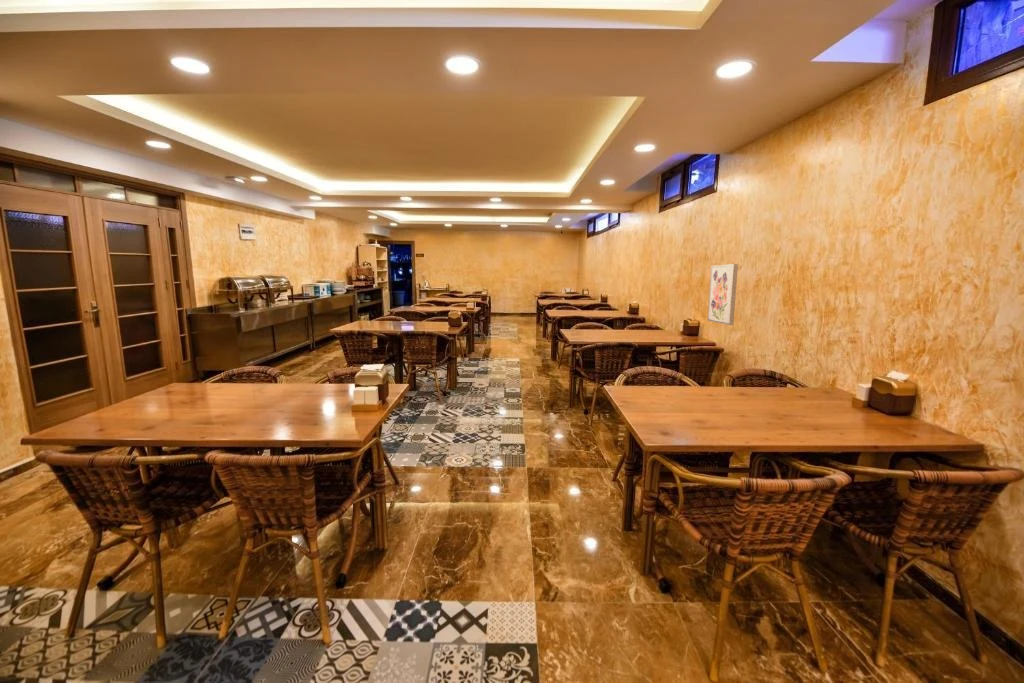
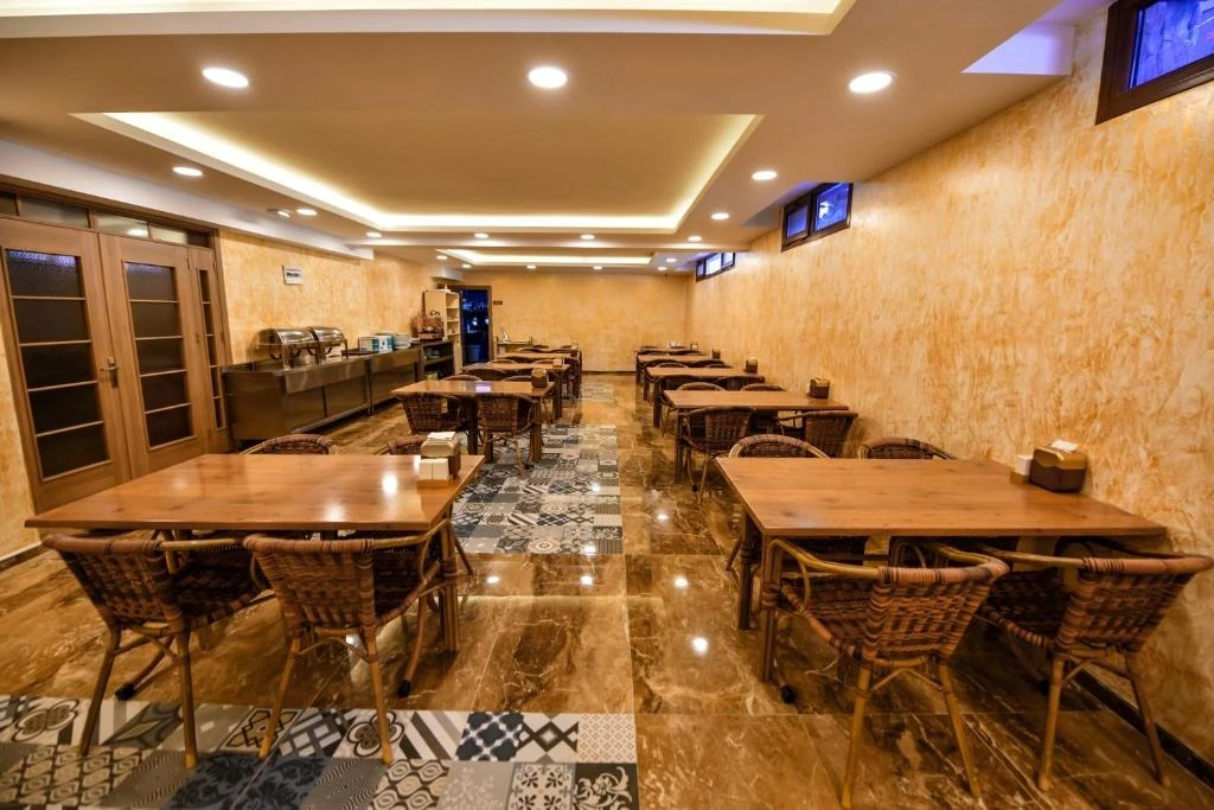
- wall art (721, 294)
